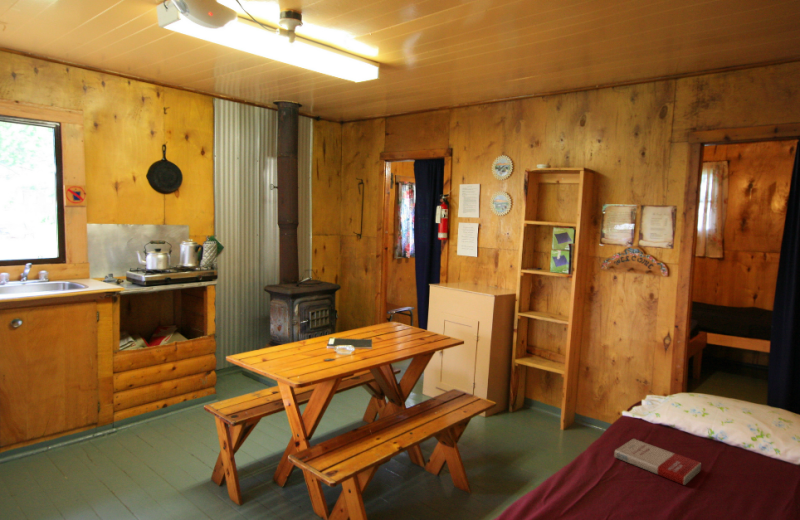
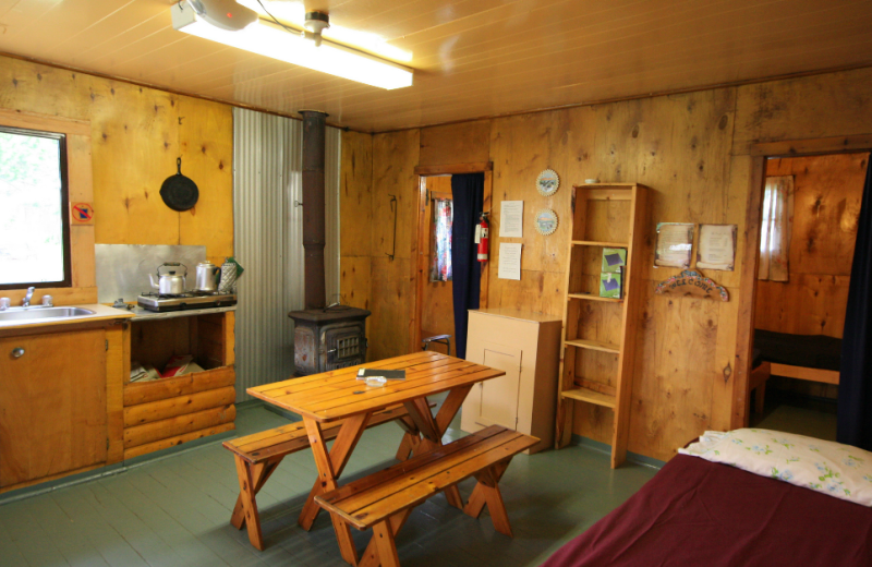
- book (656, 460)
